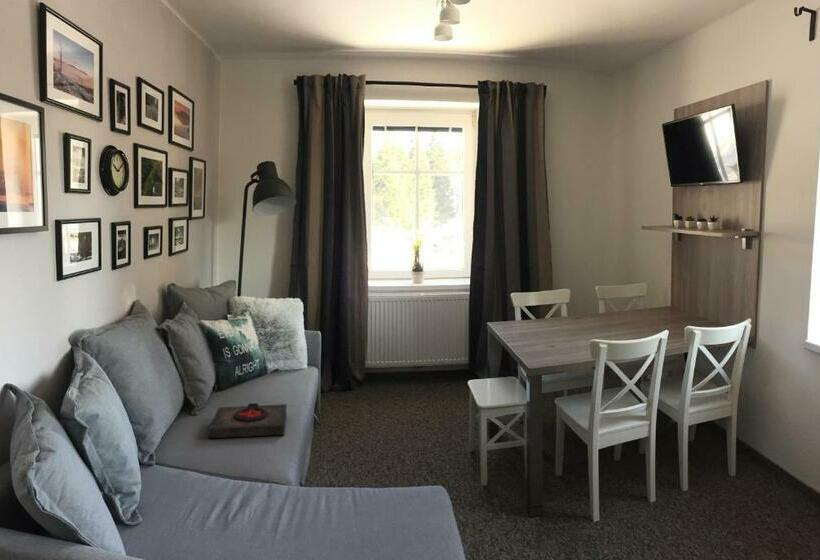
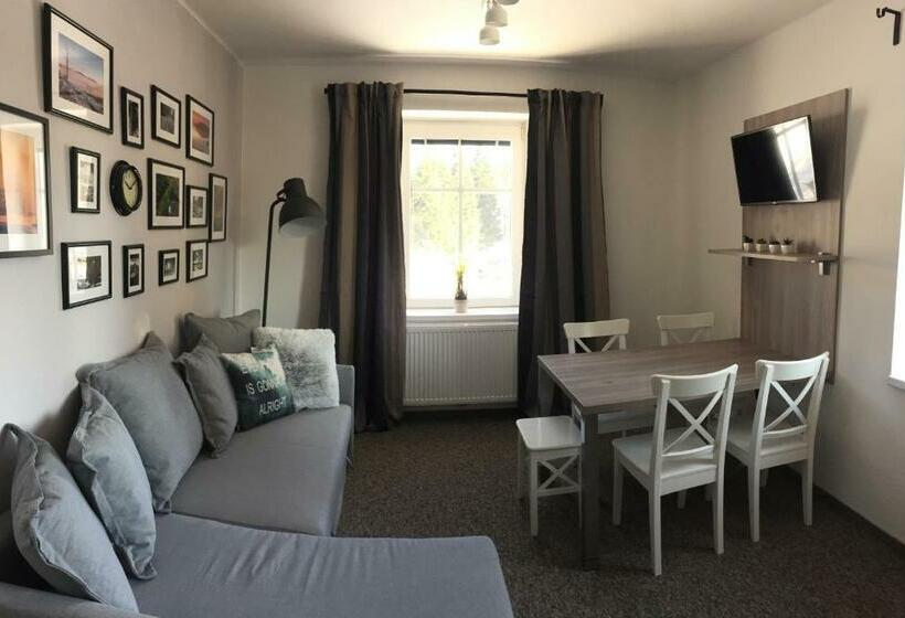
- book (250, 418)
